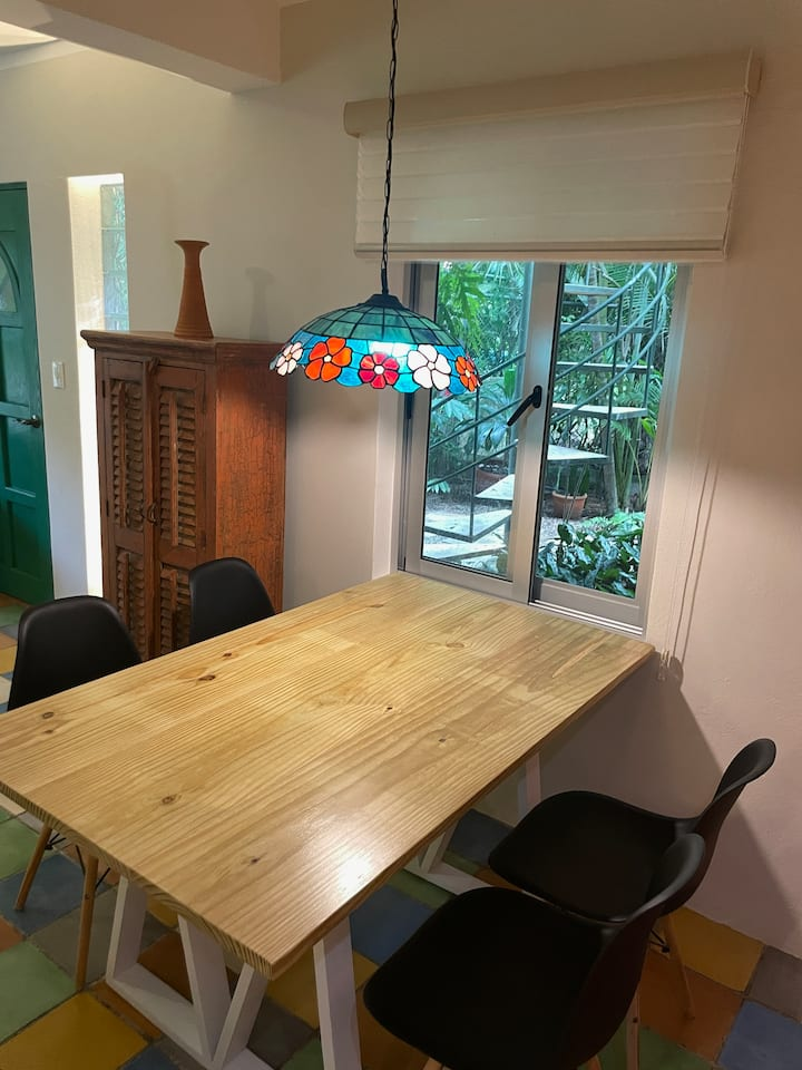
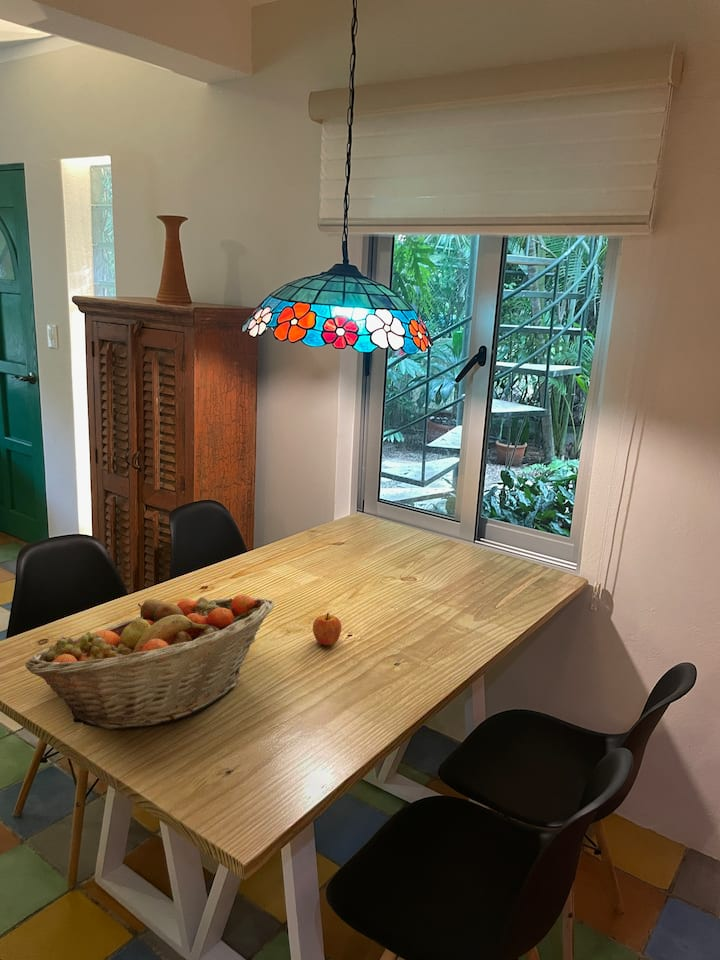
+ fruit basket (158, 648)
+ apple (327, 627)
